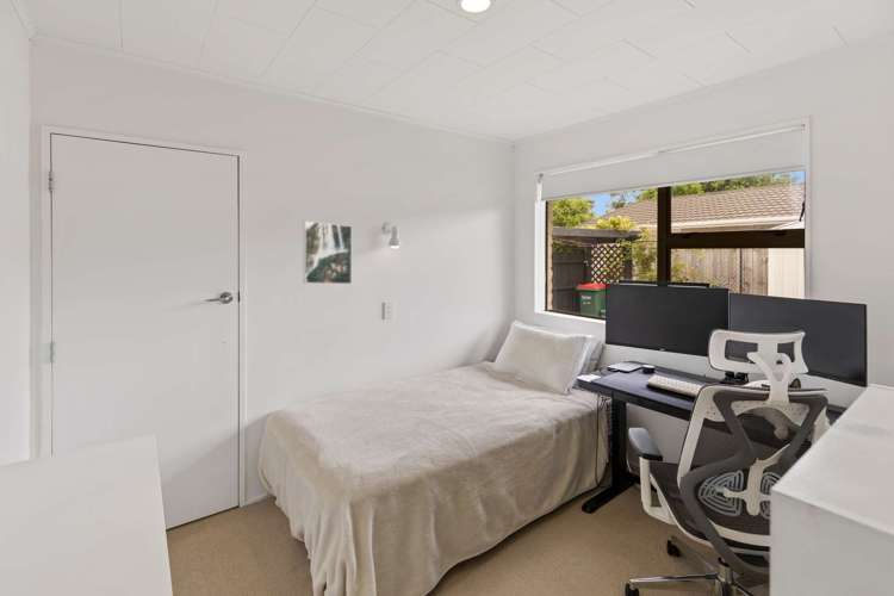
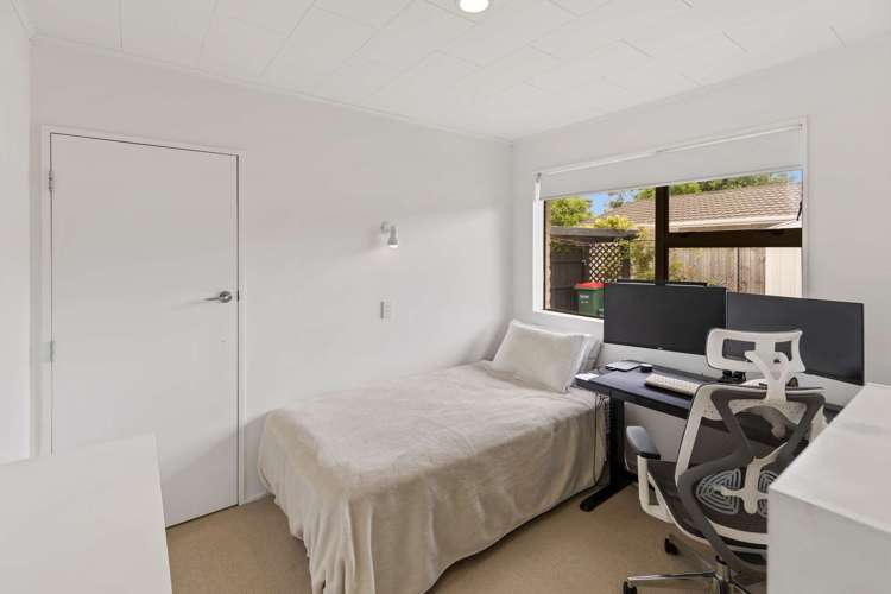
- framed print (328, 253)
